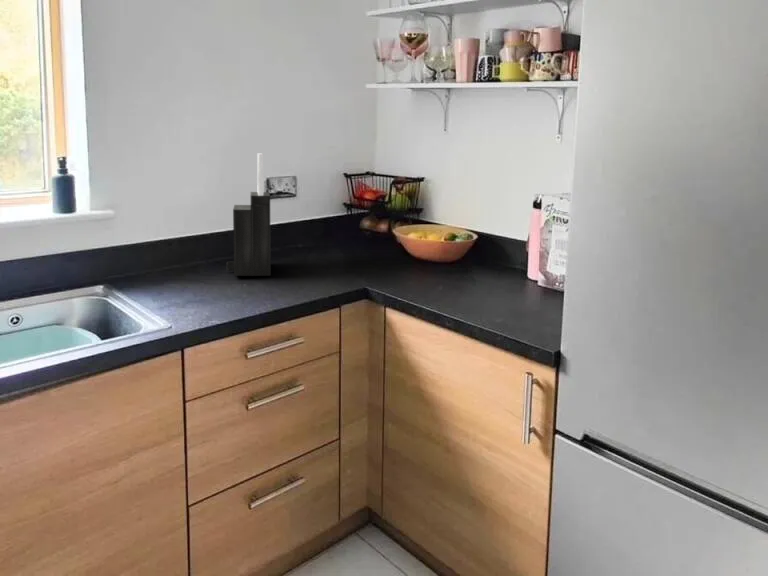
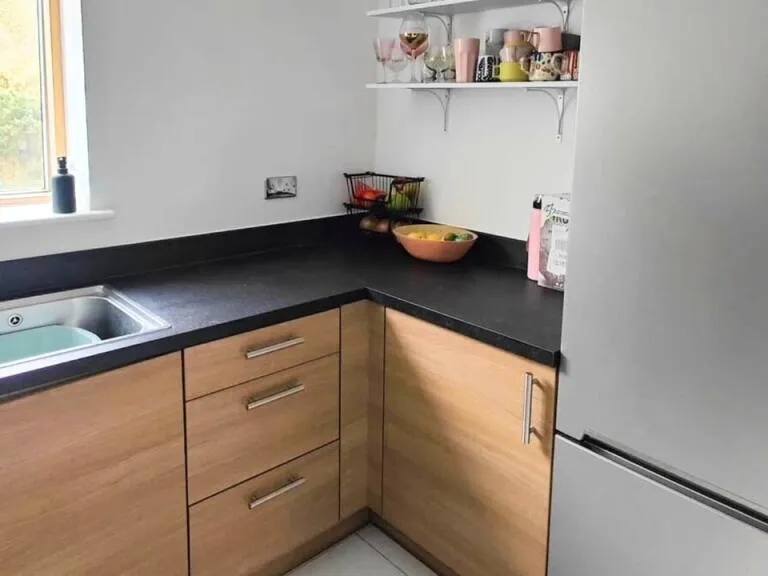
- knife block (247, 213)
